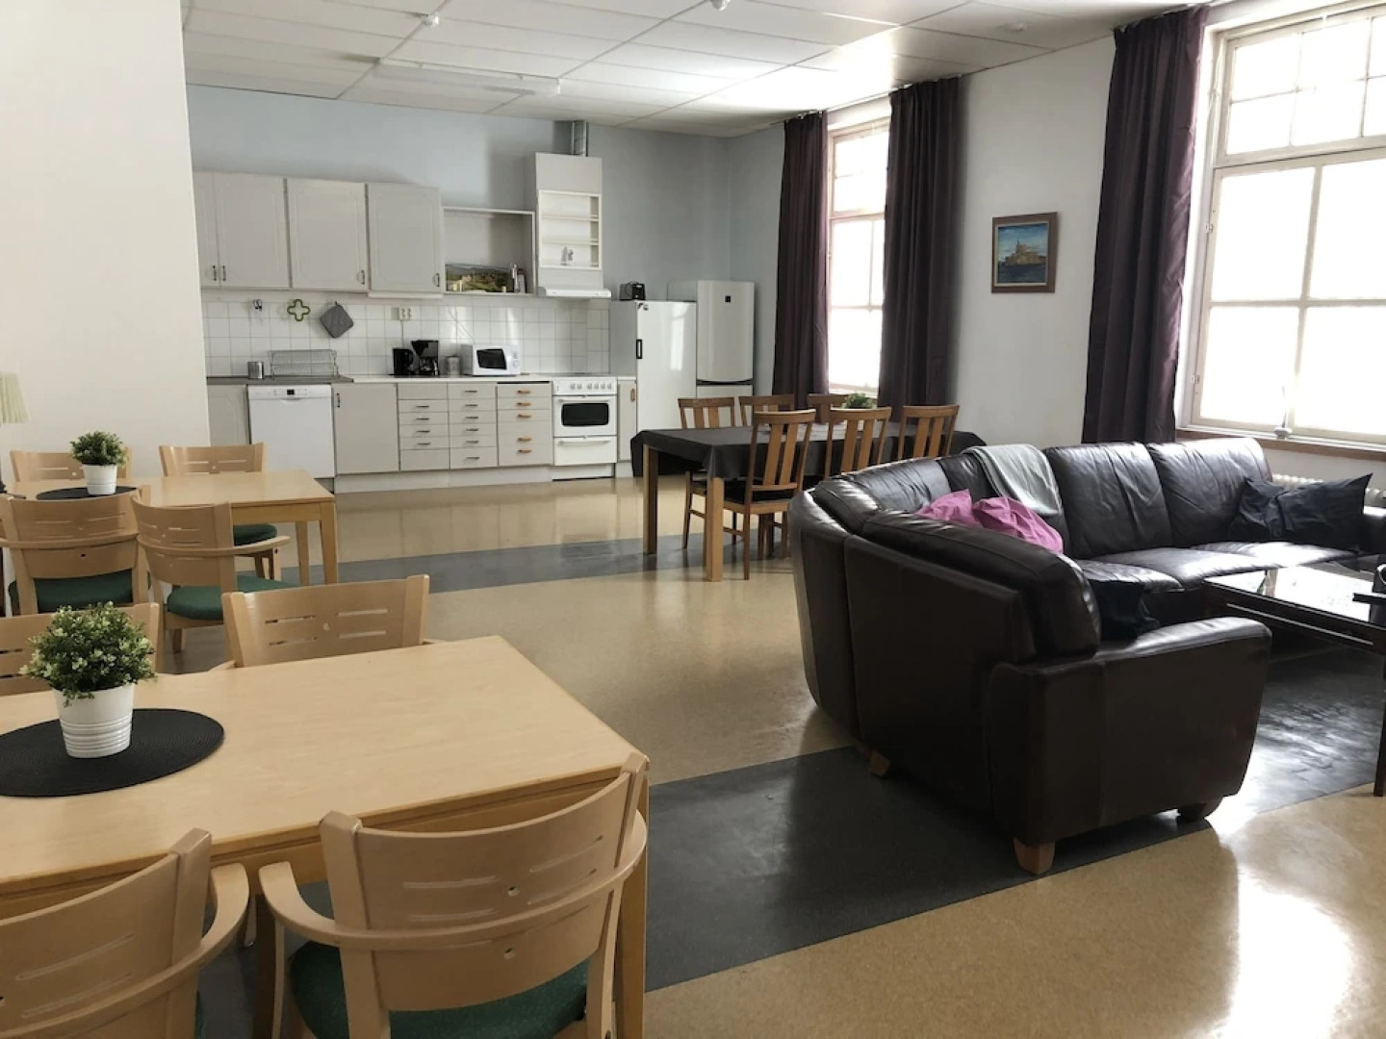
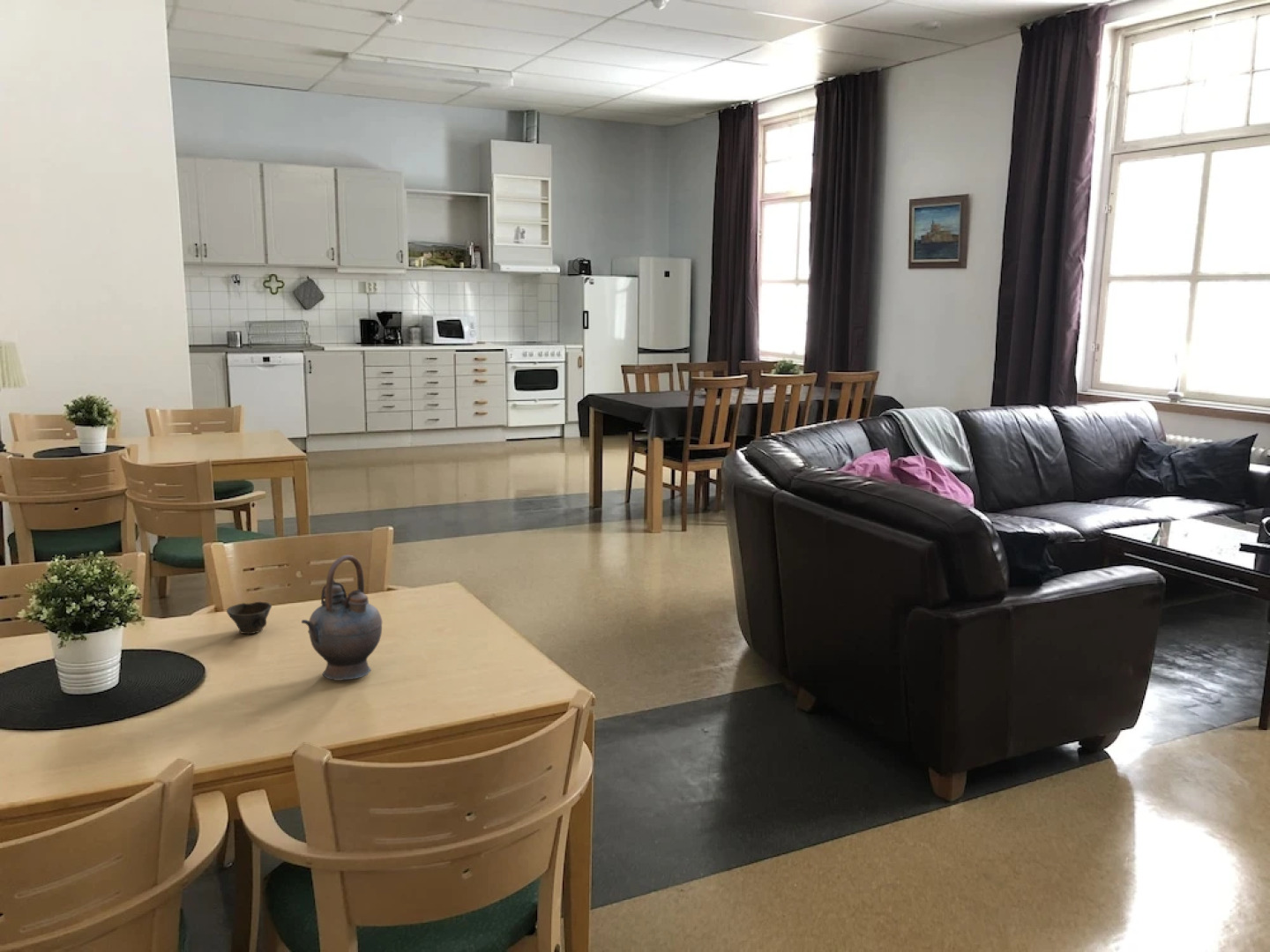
+ cup (250, 619)
+ teapot (338, 617)
